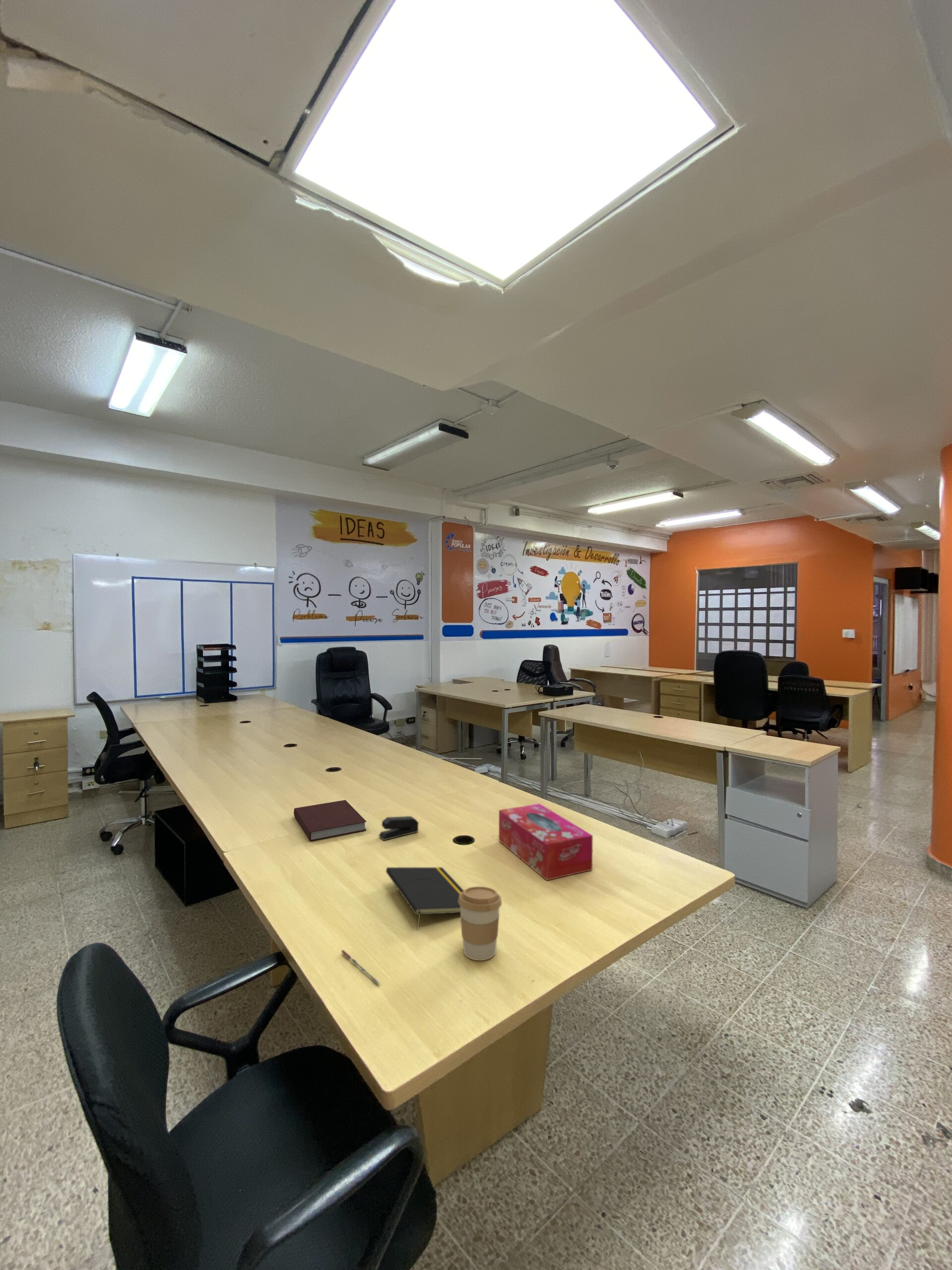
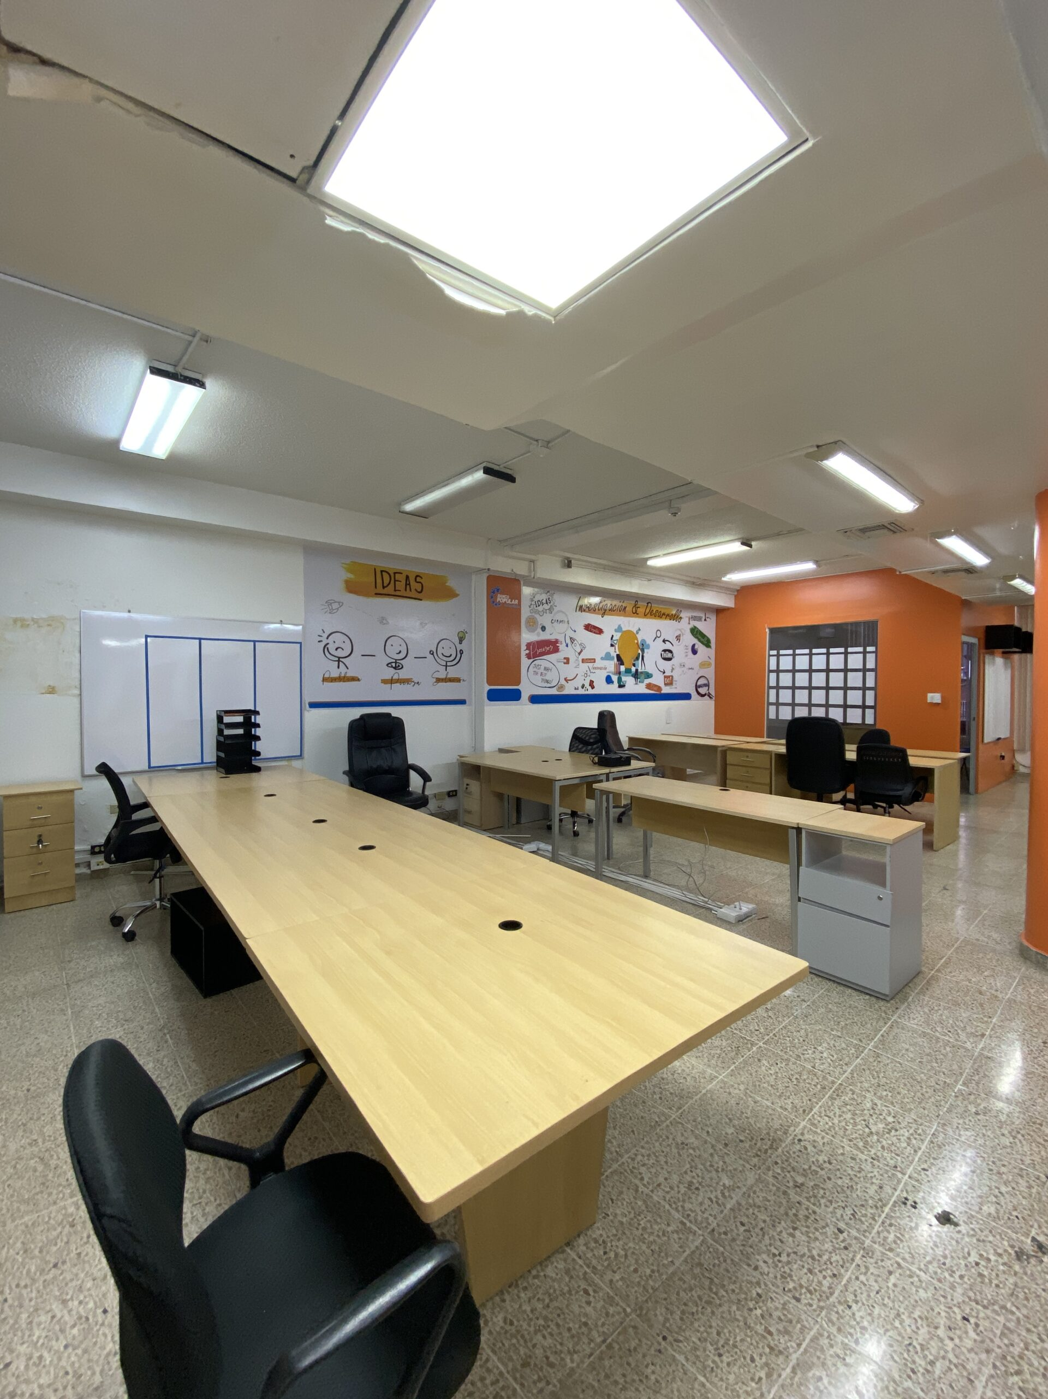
- pen (359, 966)
- tissue box (542, 838)
- stapler (399, 825)
- notepad (430, 889)
- notebook (329, 819)
- coffee cup (479, 920)
